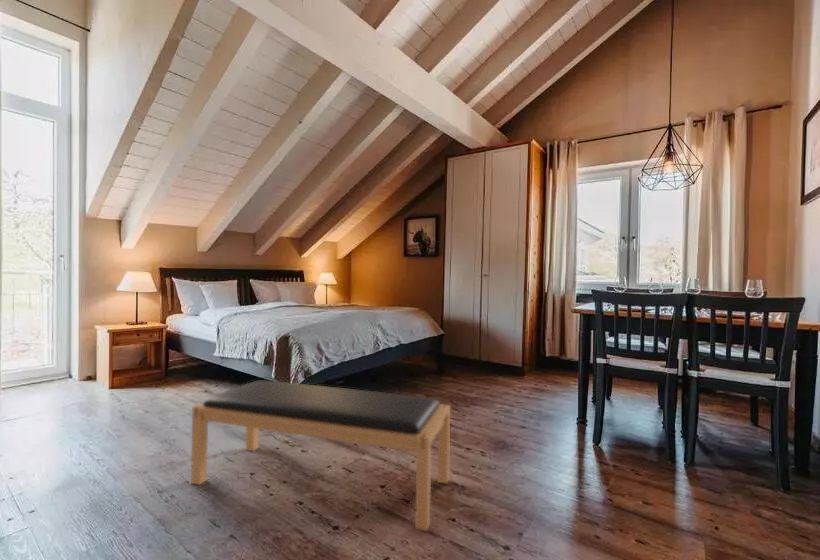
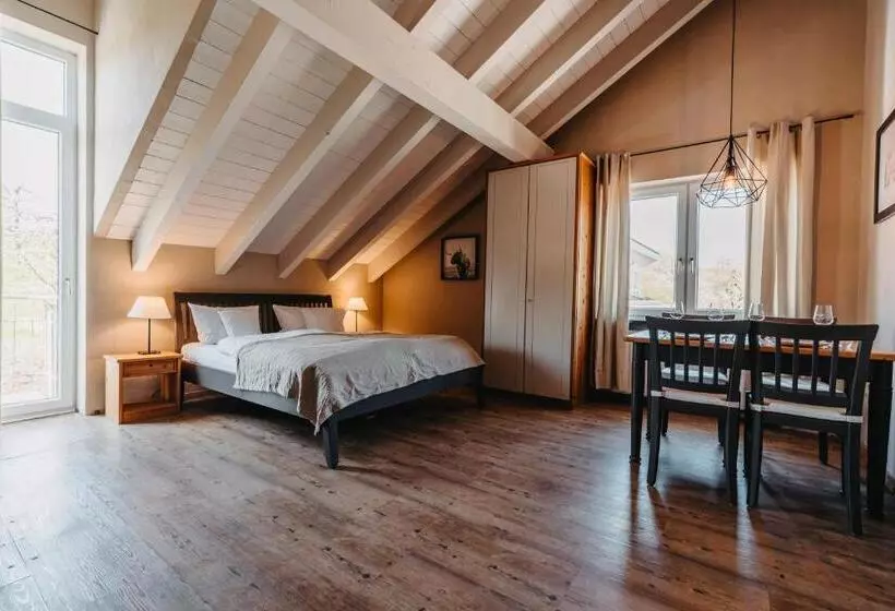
- bench (323, 437)
